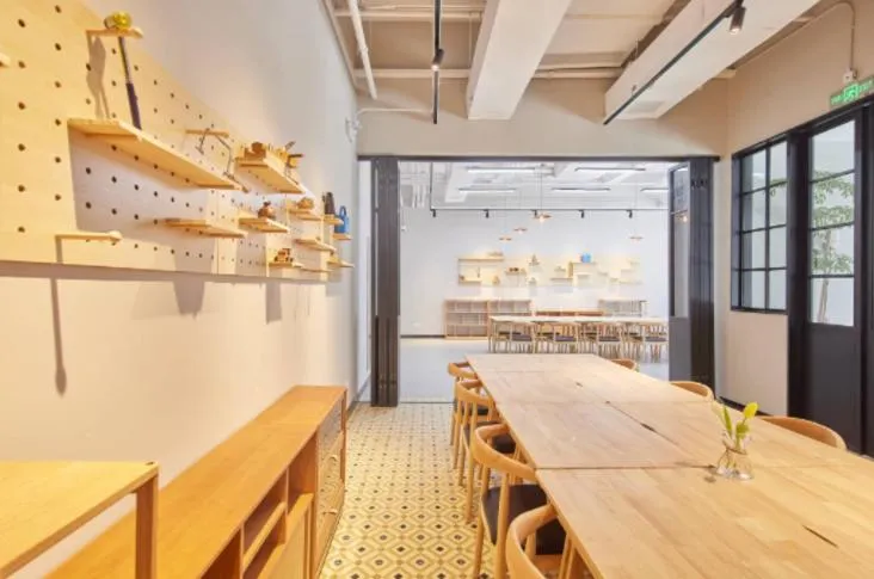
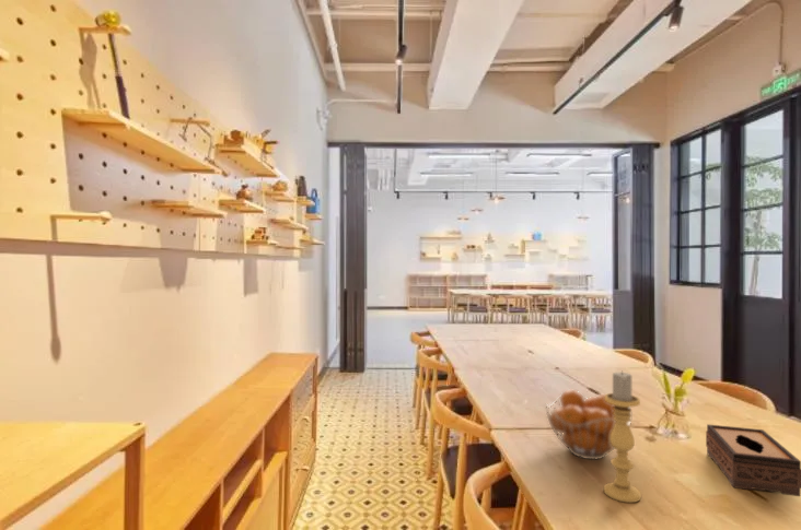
+ tissue box (748, 457)
+ candle holder (622, 432)
+ fruit basket (587, 422)
